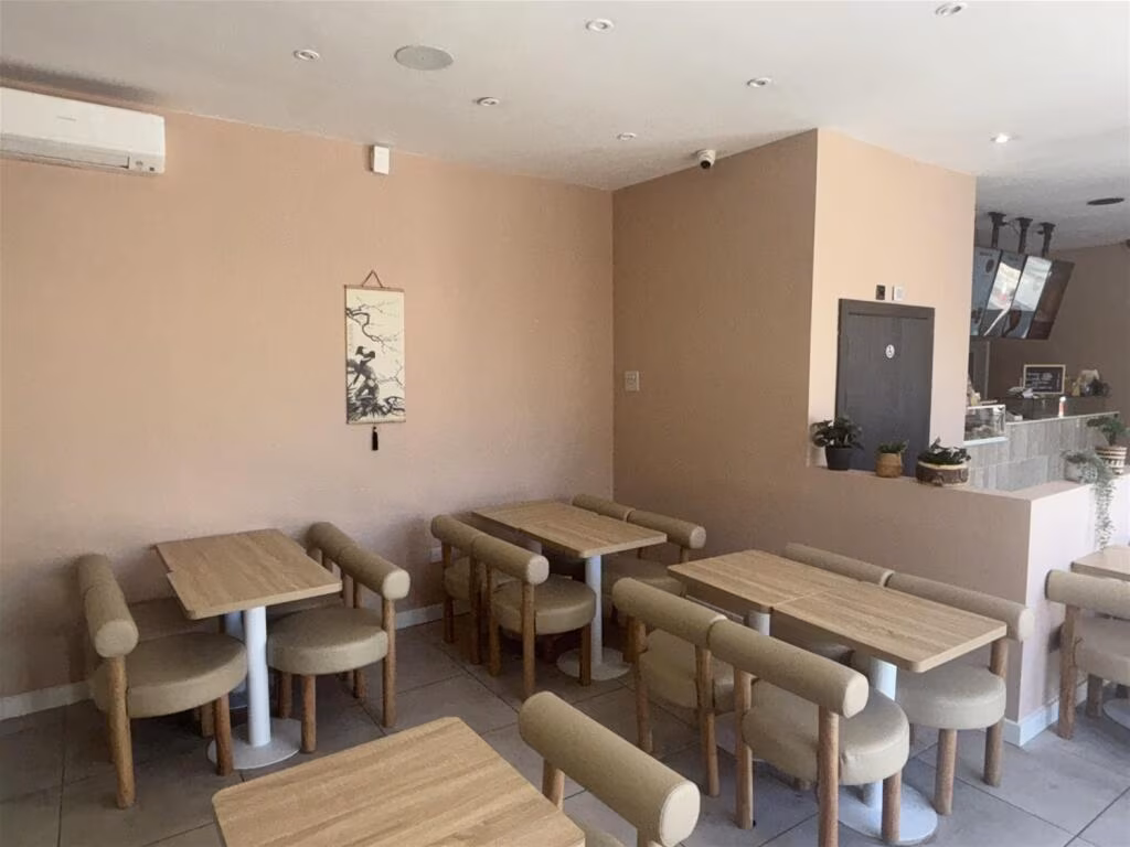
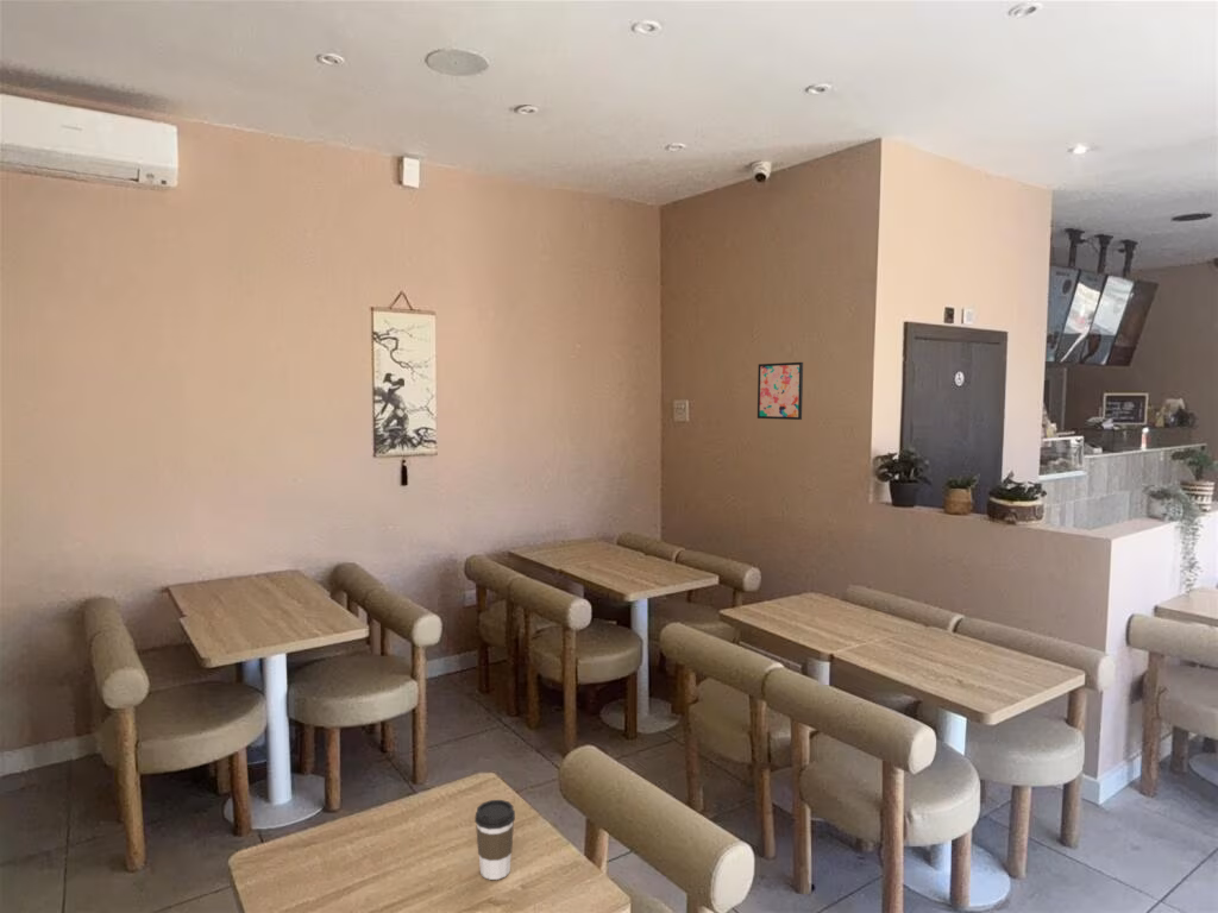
+ wall art (779, 391)
+ coffee cup (495, 839)
